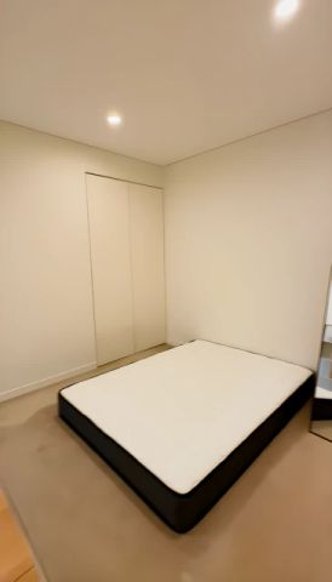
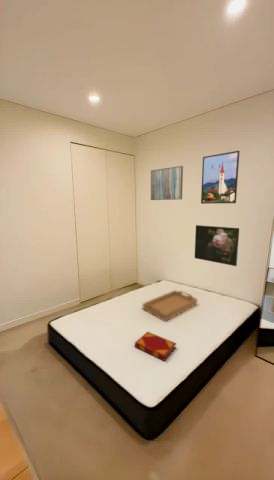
+ wall art (165, 184)
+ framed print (215, 244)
+ hardback book (155, 345)
+ serving tray (170, 303)
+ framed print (218, 179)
